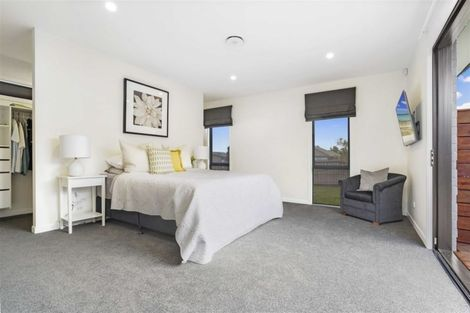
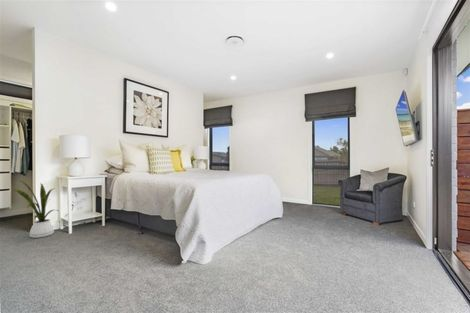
+ house plant (38, 206)
